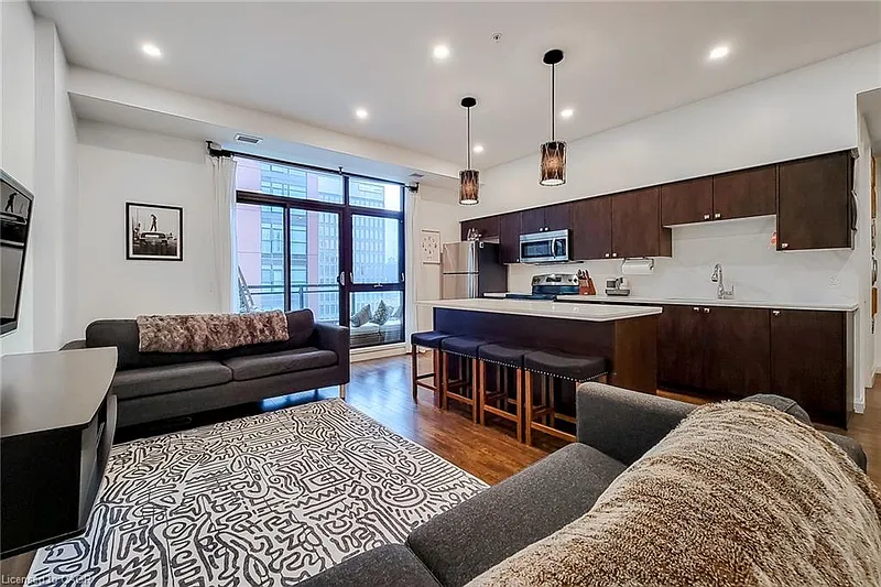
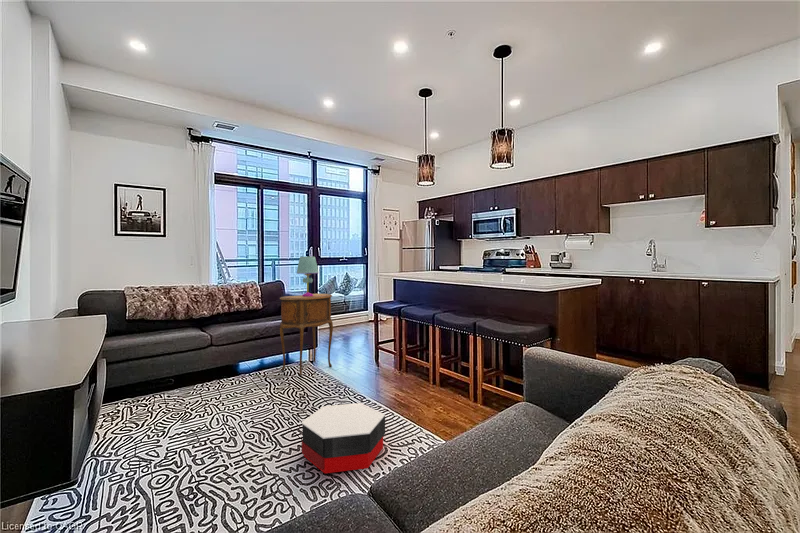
+ side table (312, 330)
+ table lamp (307, 276)
+ ottoman (344, 435)
